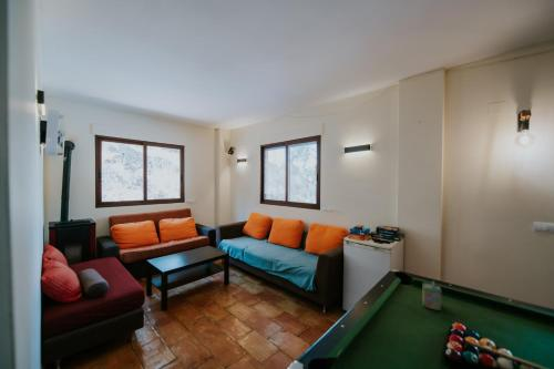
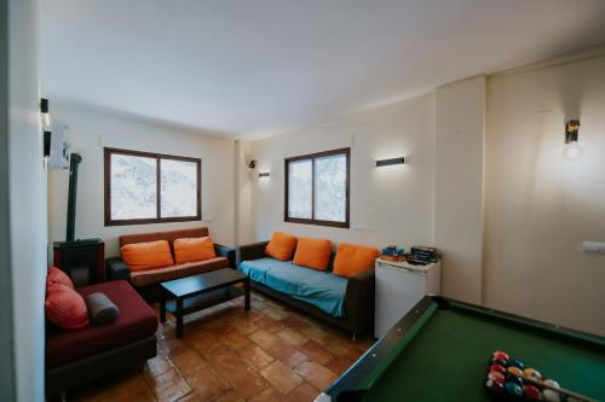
- chalk box (431, 294)
